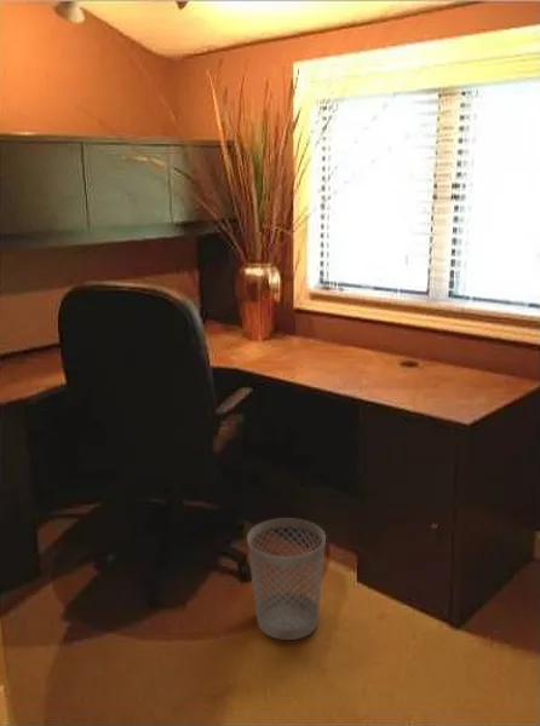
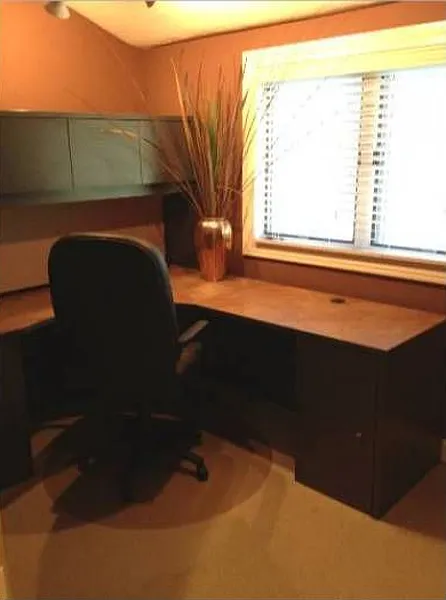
- wastebasket (286, 580)
